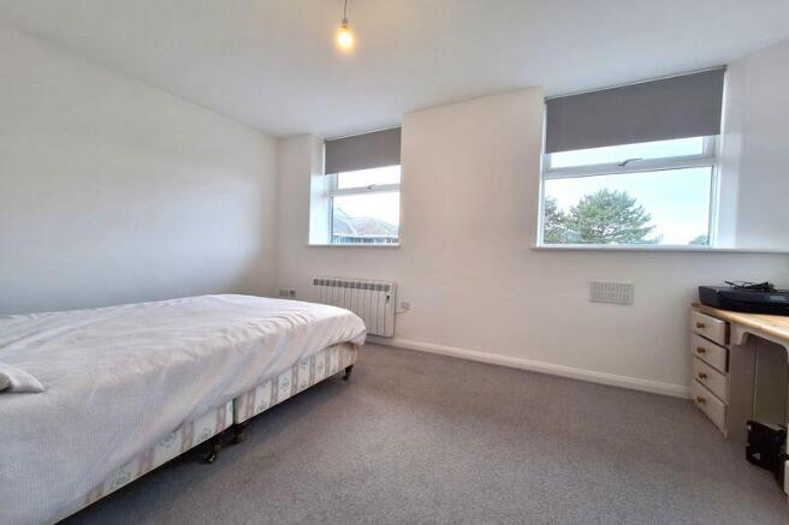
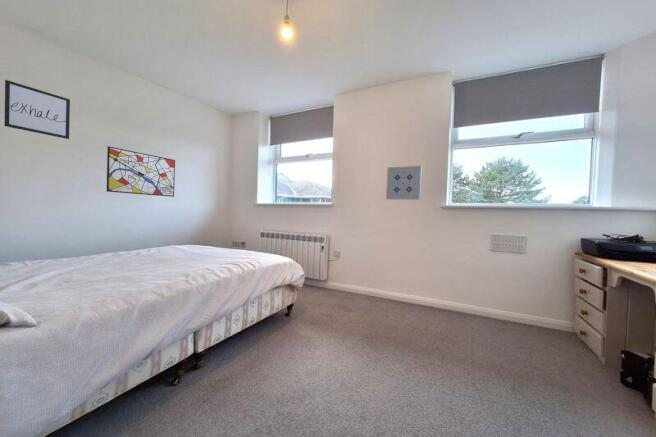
+ wall art (403, 183)
+ wall art (144, 174)
+ wall art (39, 111)
